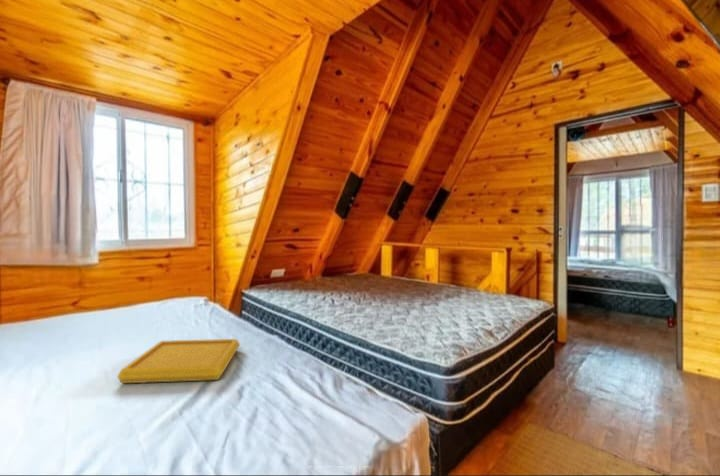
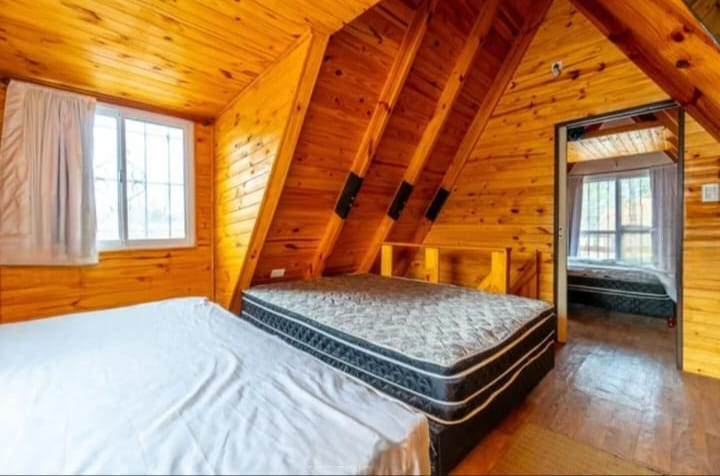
- serving tray (186, 358)
